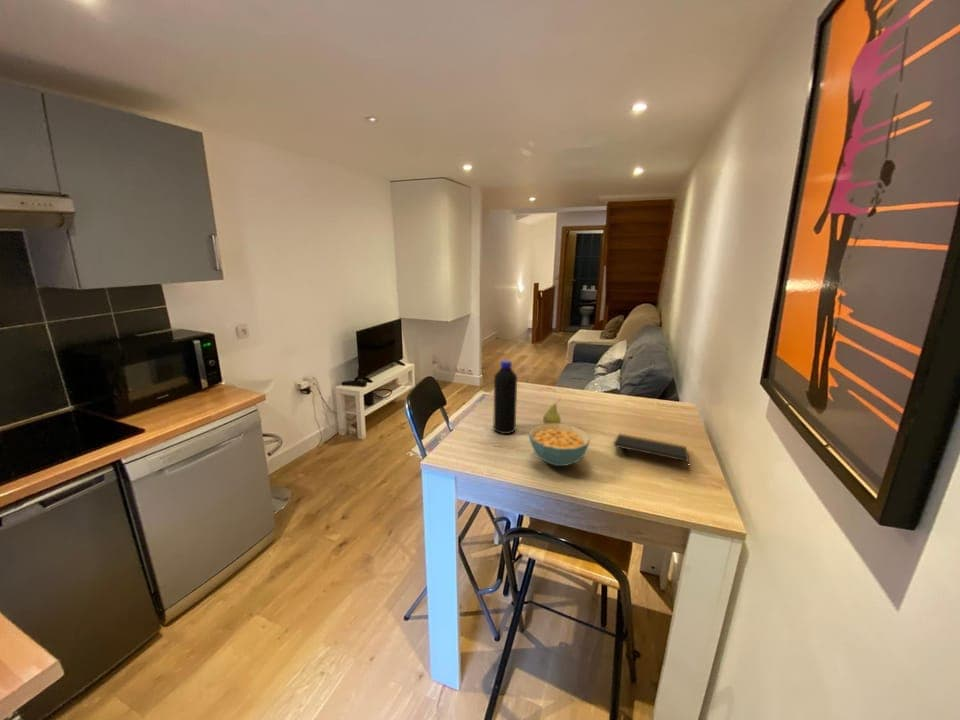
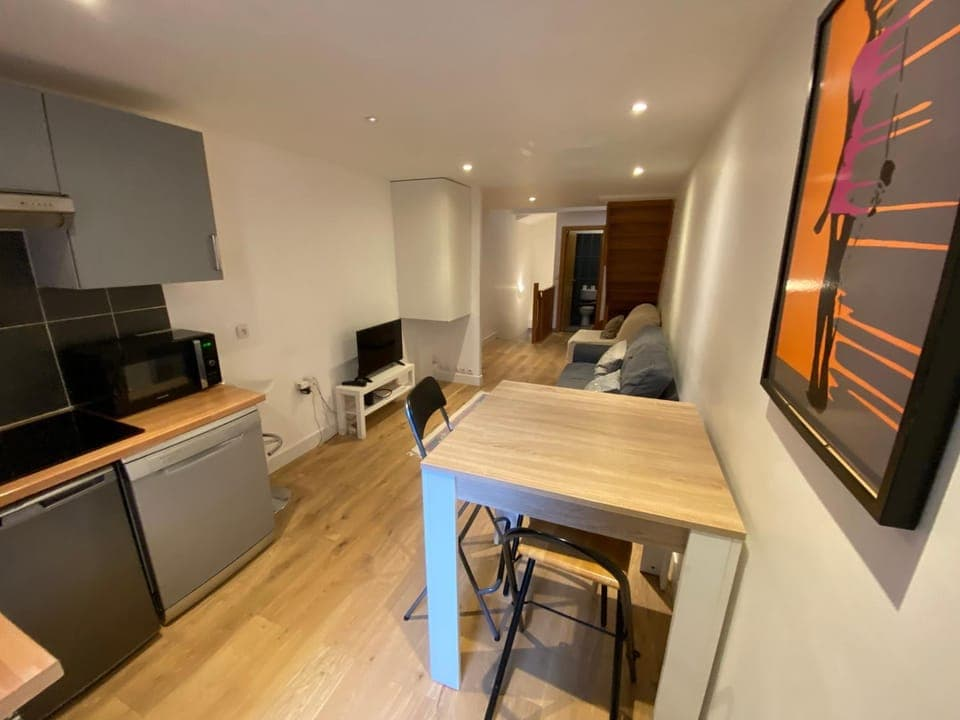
- cereal bowl (558, 448)
- fruit (553, 413)
- bottle (505, 396)
- notepad (650, 446)
